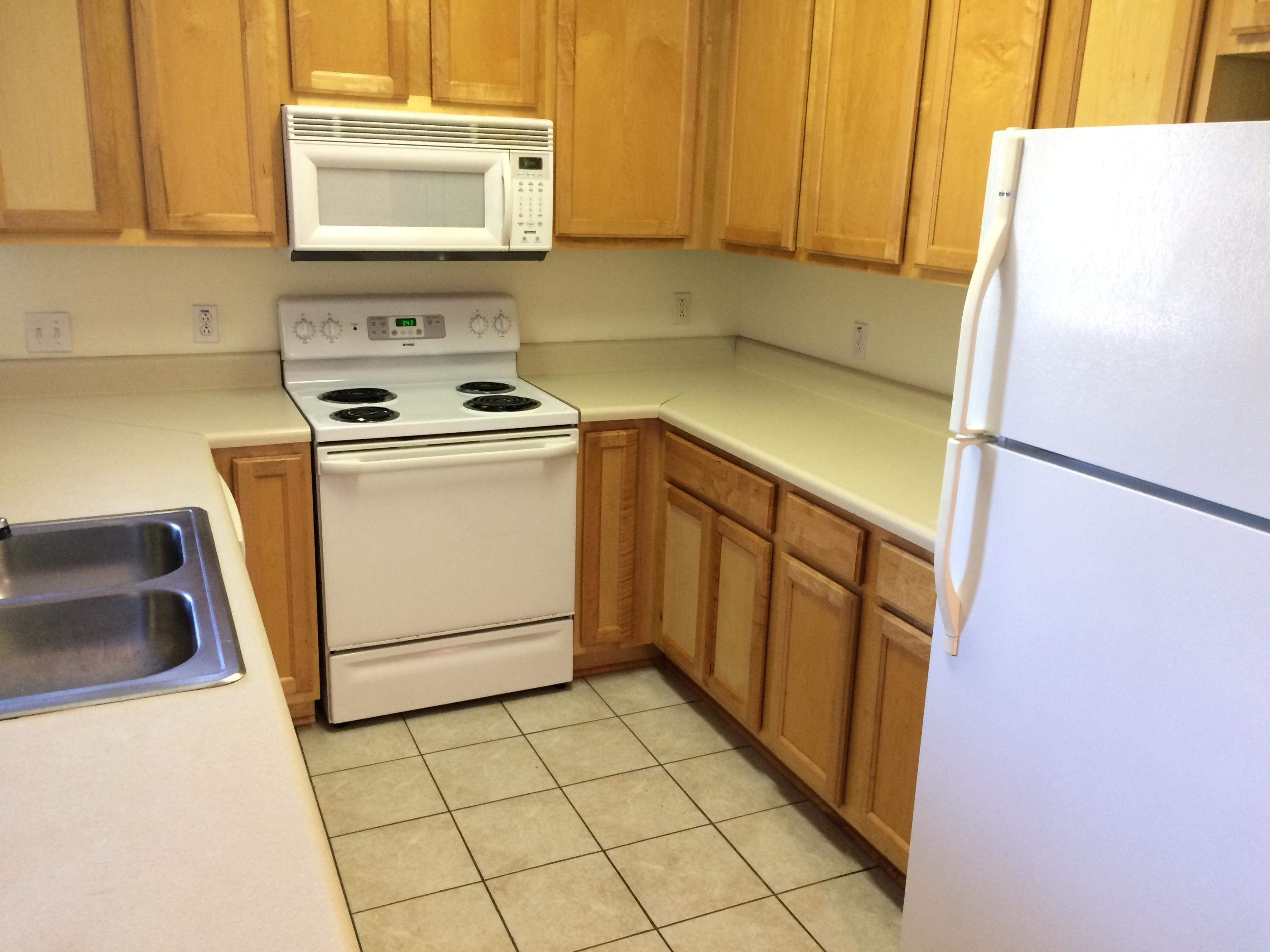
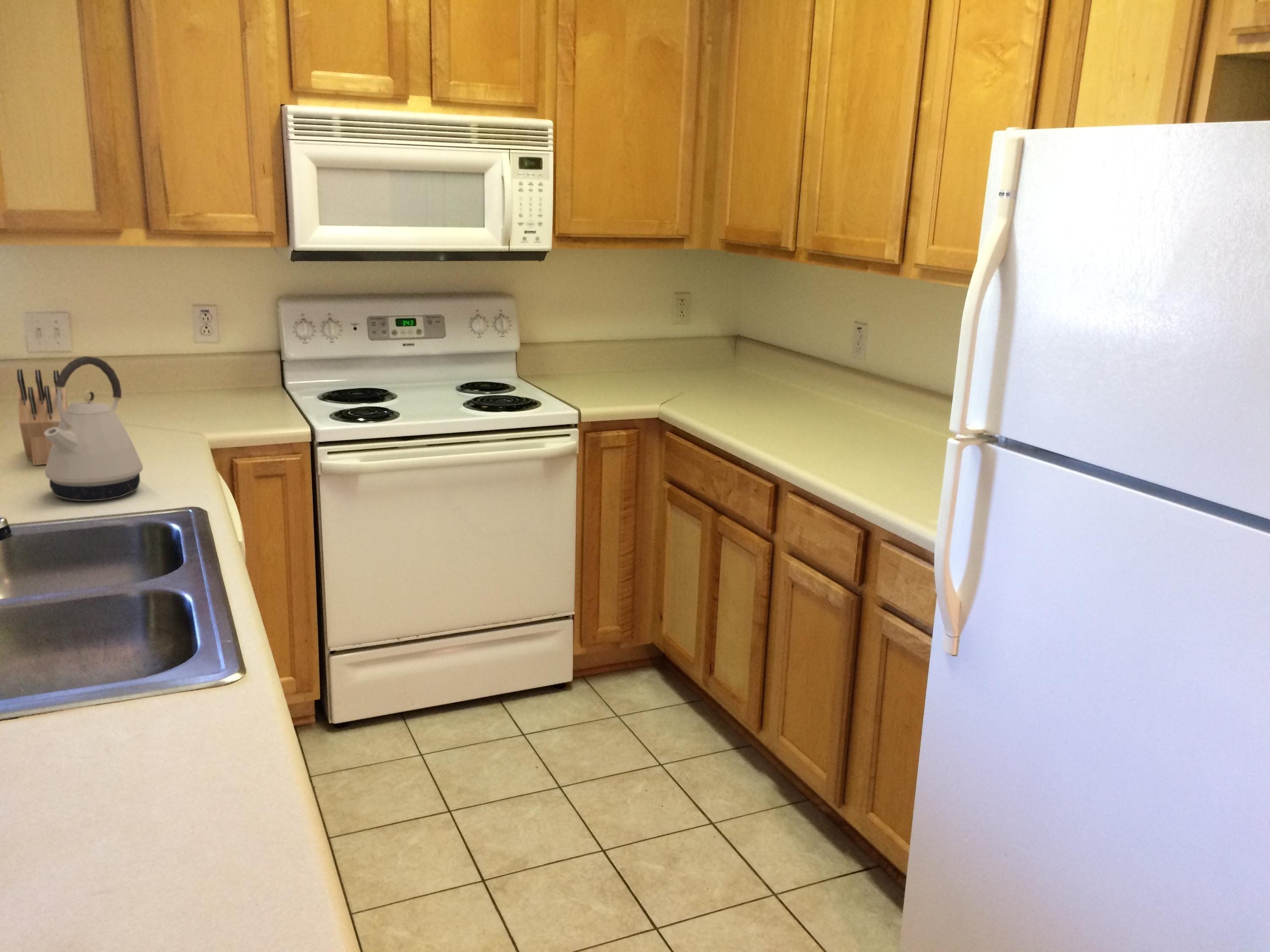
+ knife block (44, 410)
+ kettle (88, 426)
